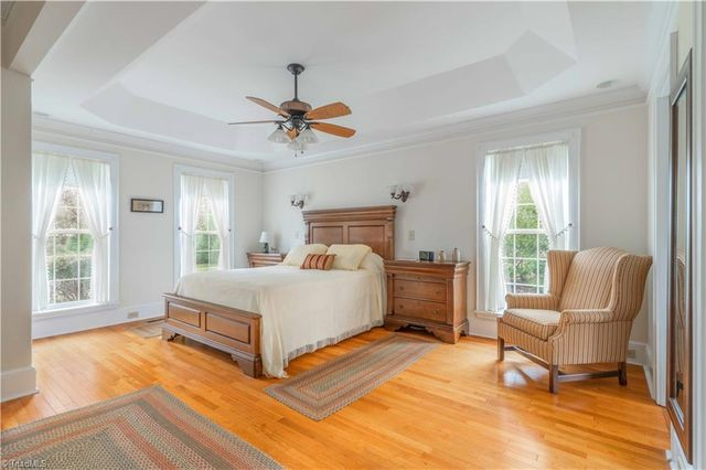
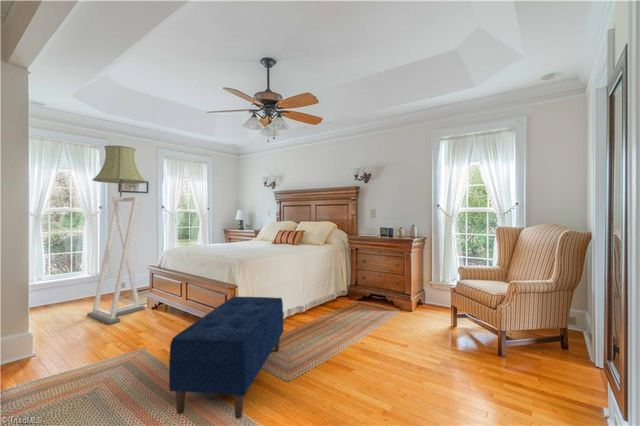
+ floor lamp (121, 230)
+ bench (237, 345)
